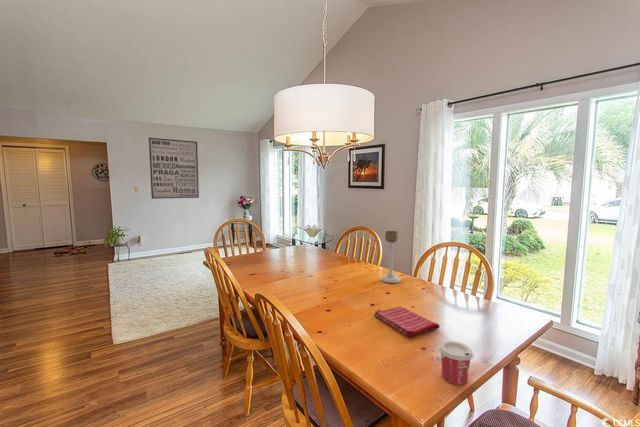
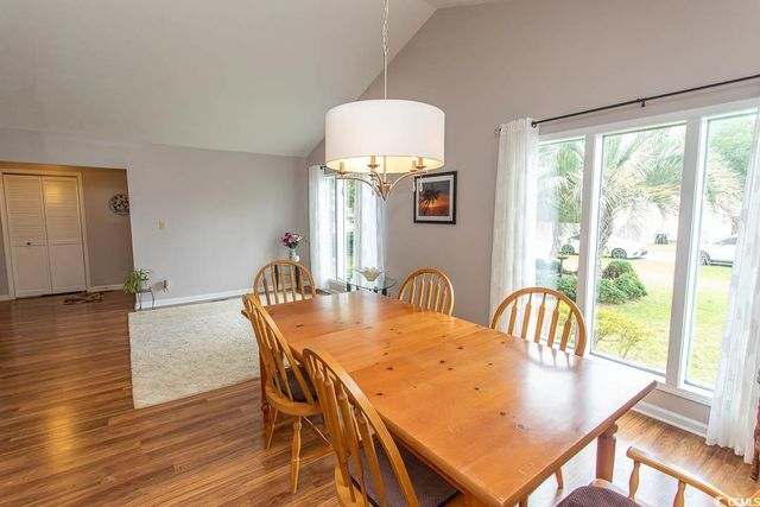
- wall art (175, 169)
- dish towel (405, 319)
- cup (455, 362)
- candle holder (391, 255)
